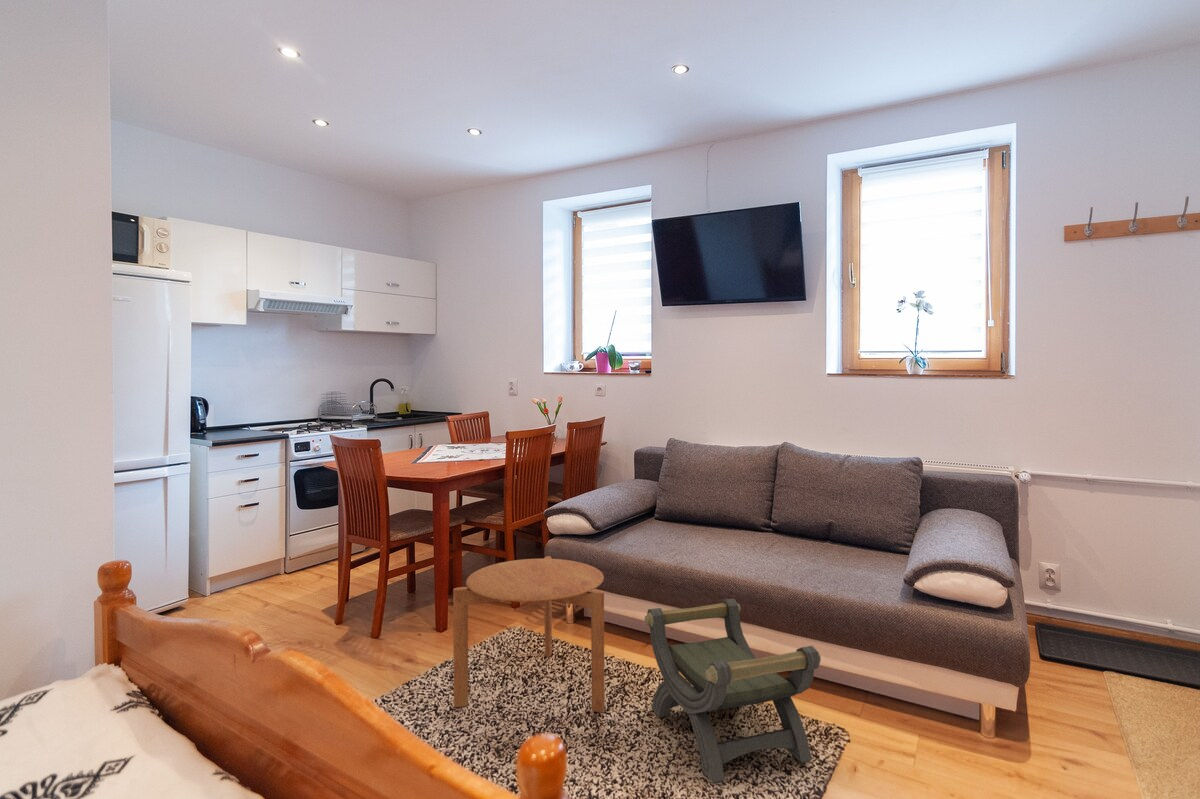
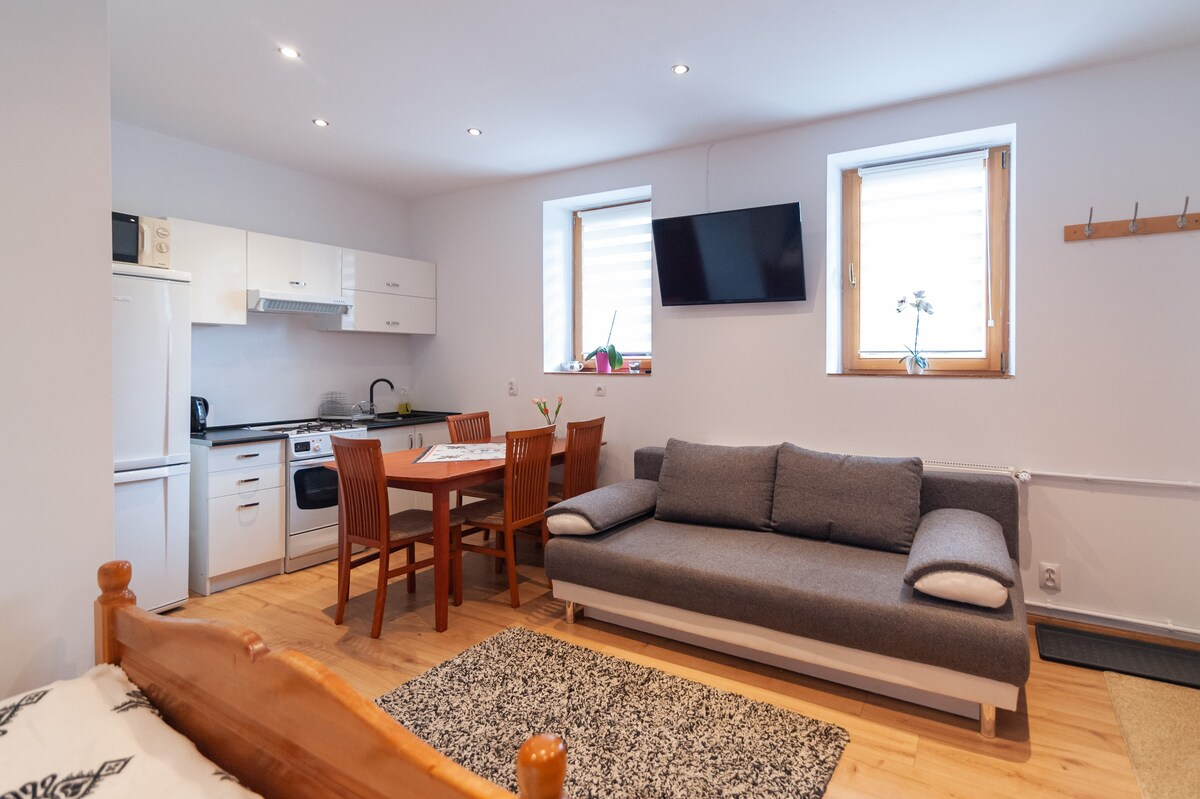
- stool (725, 680)
- side table (545, 632)
